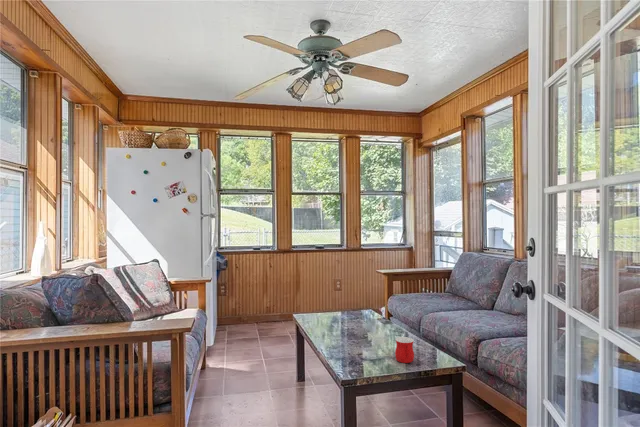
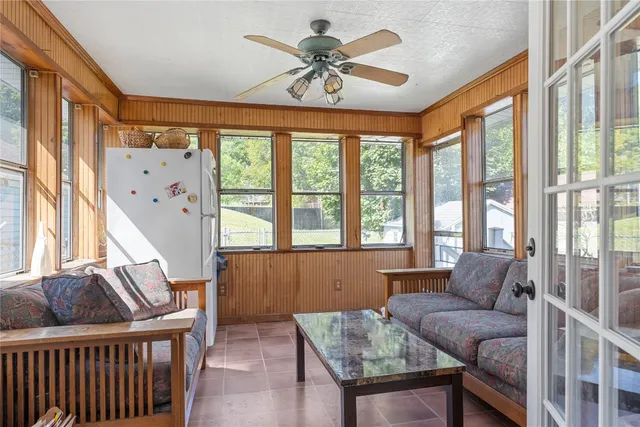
- mug (405, 350)
